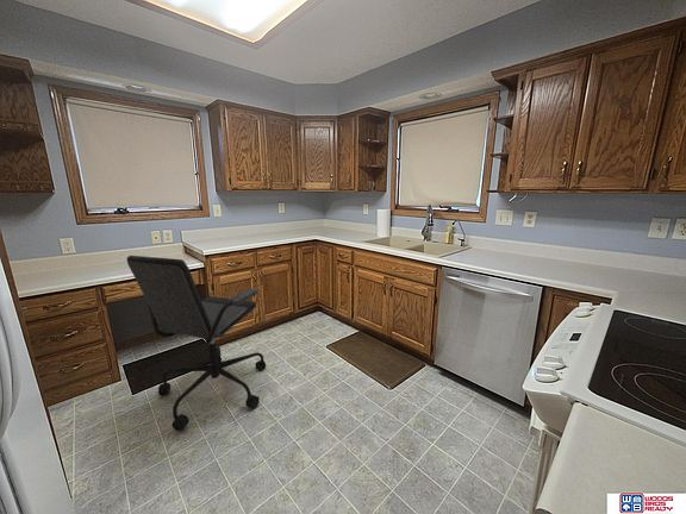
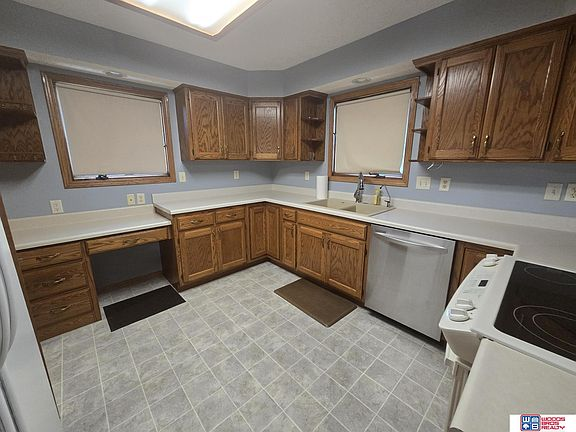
- office chair (208, 324)
